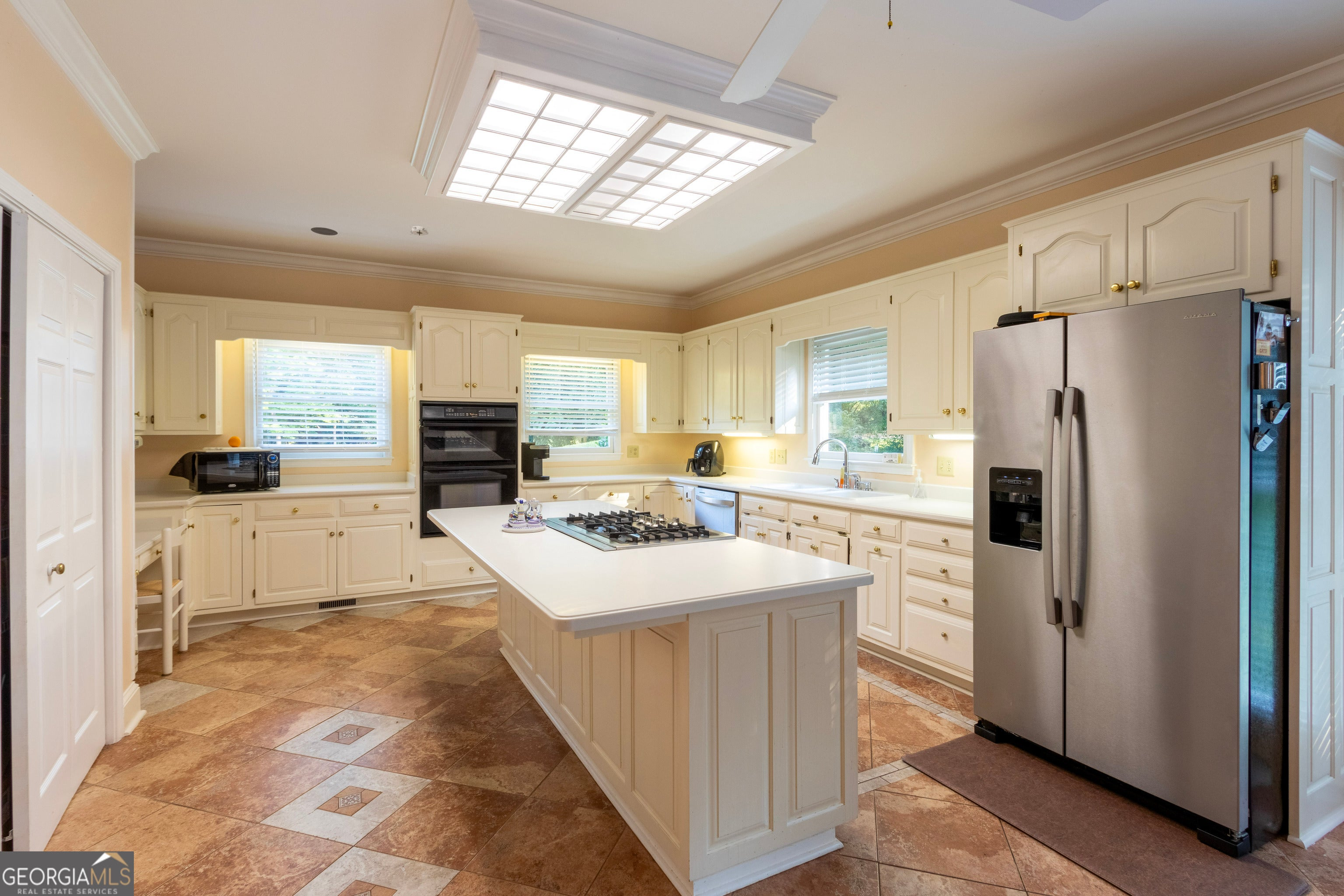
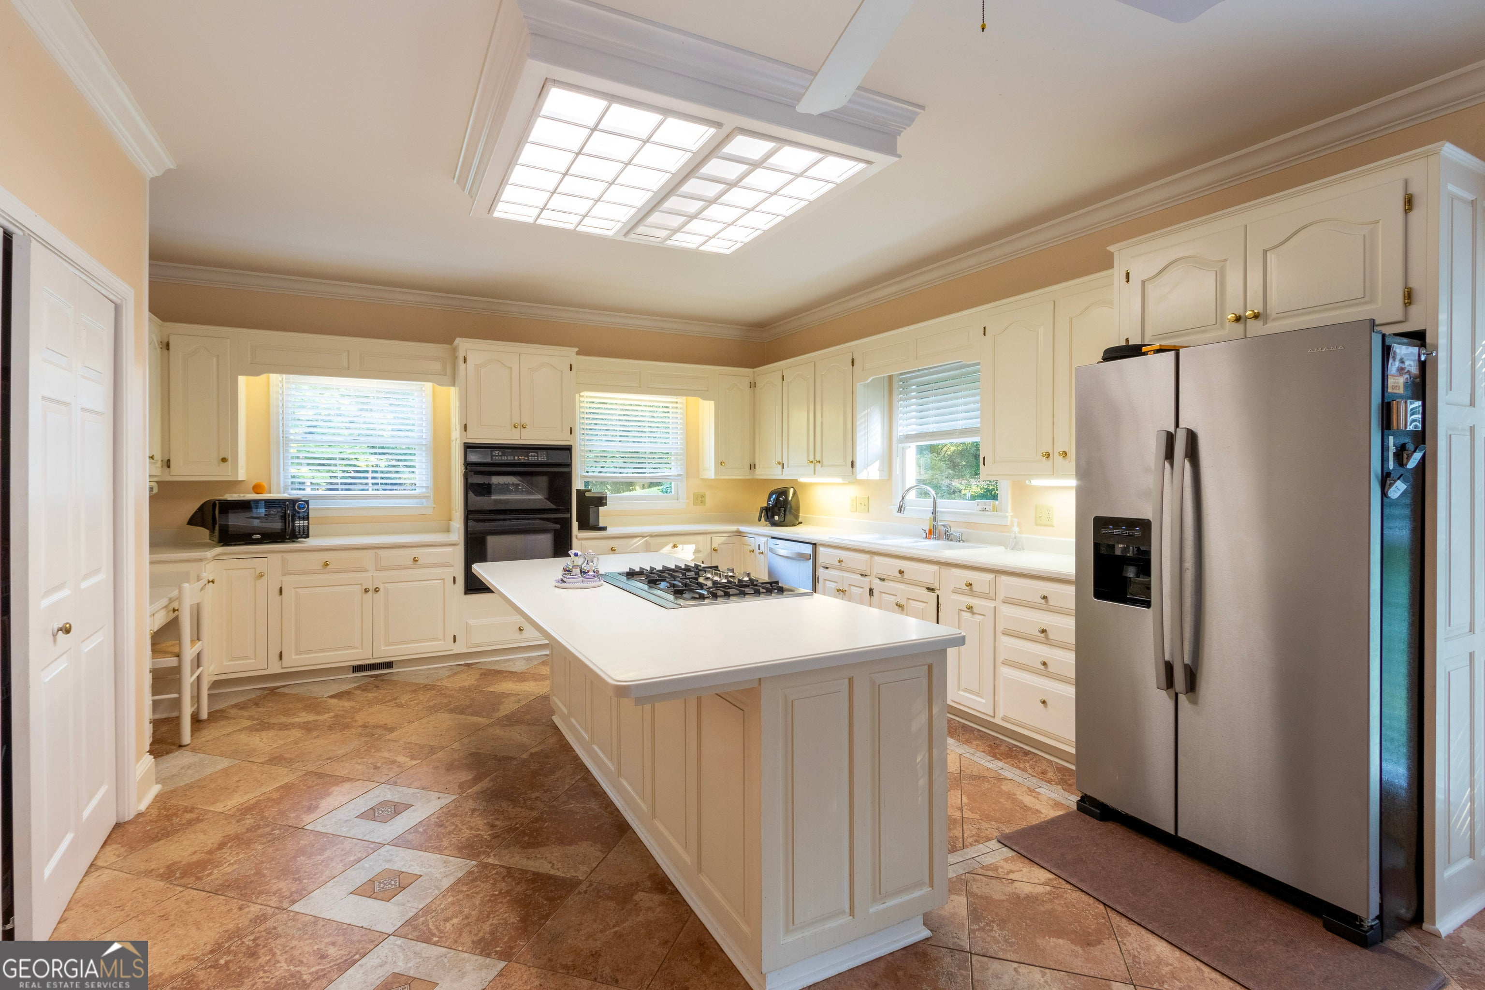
- smoke detector (419, 231)
- recessed light (324, 230)
